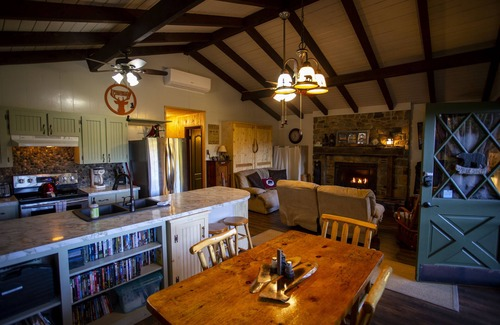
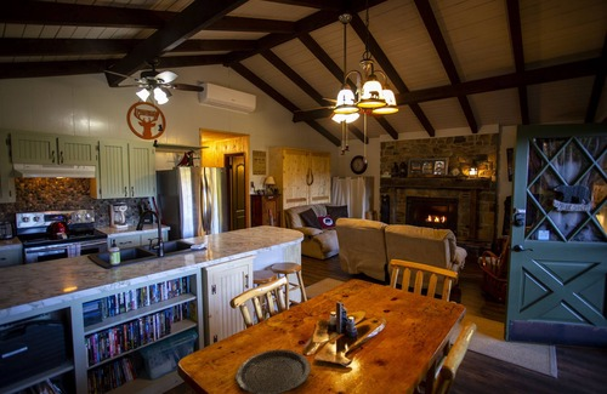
+ plate (273, 371)
